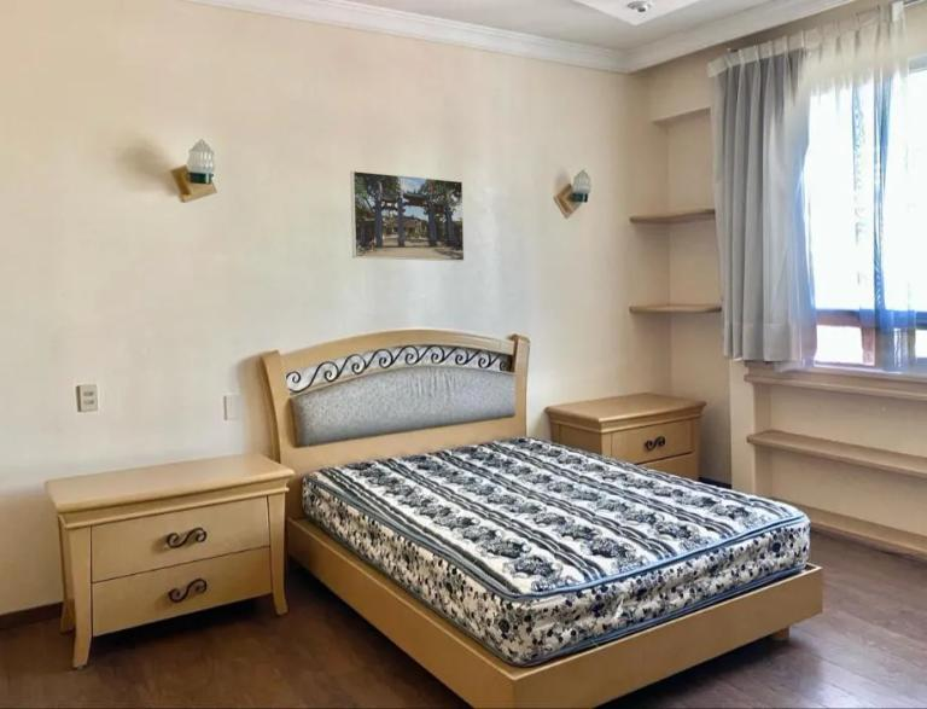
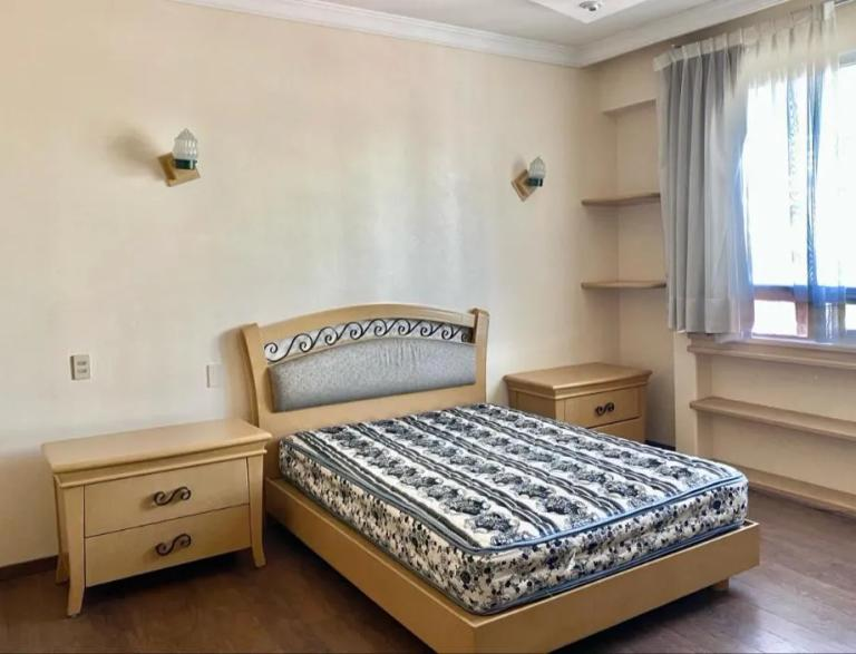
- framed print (409, 217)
